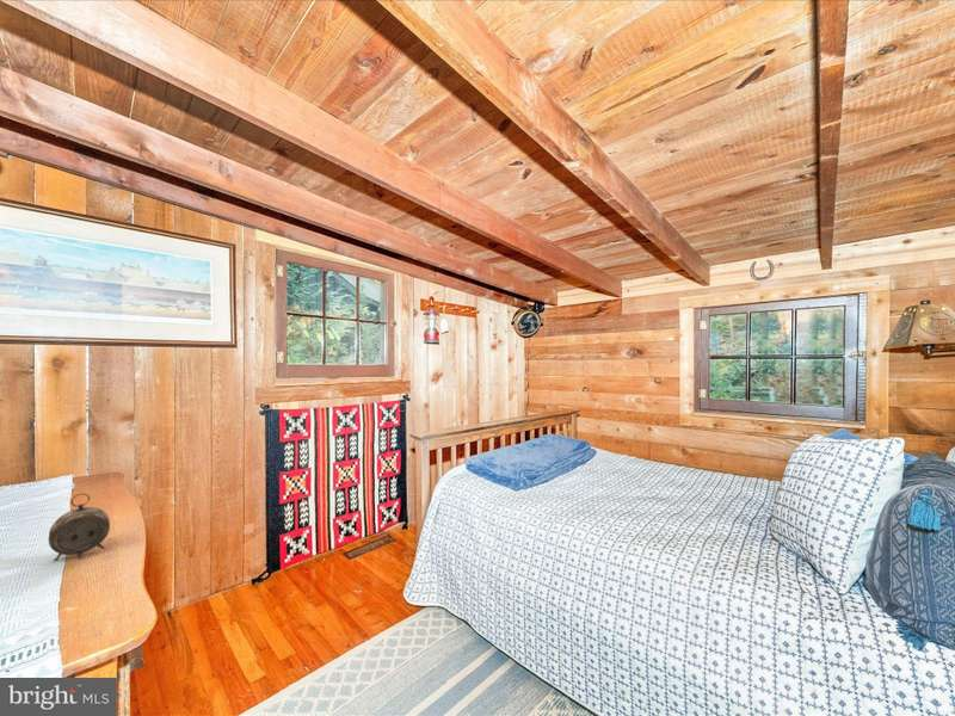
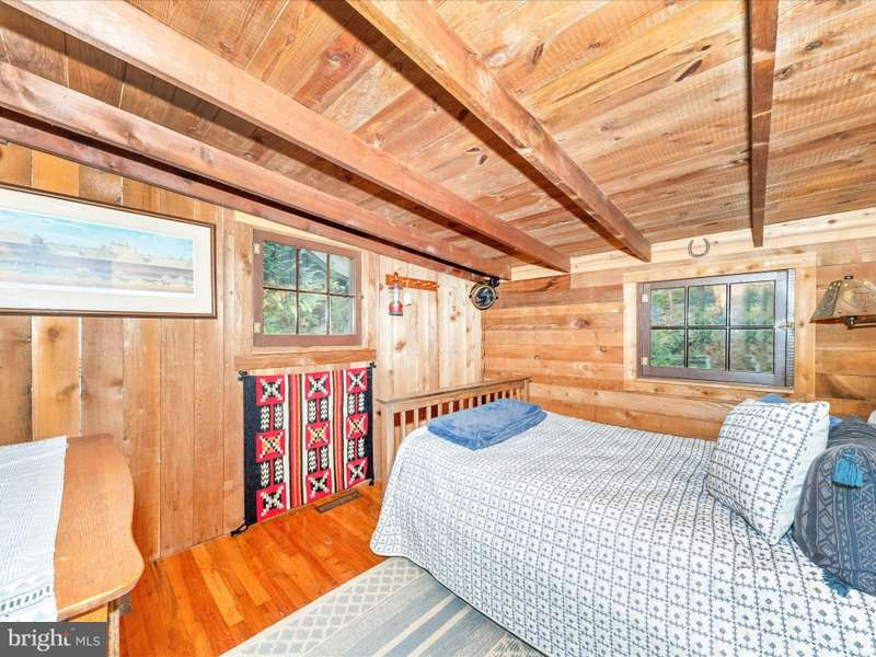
- alarm clock (80, 524)
